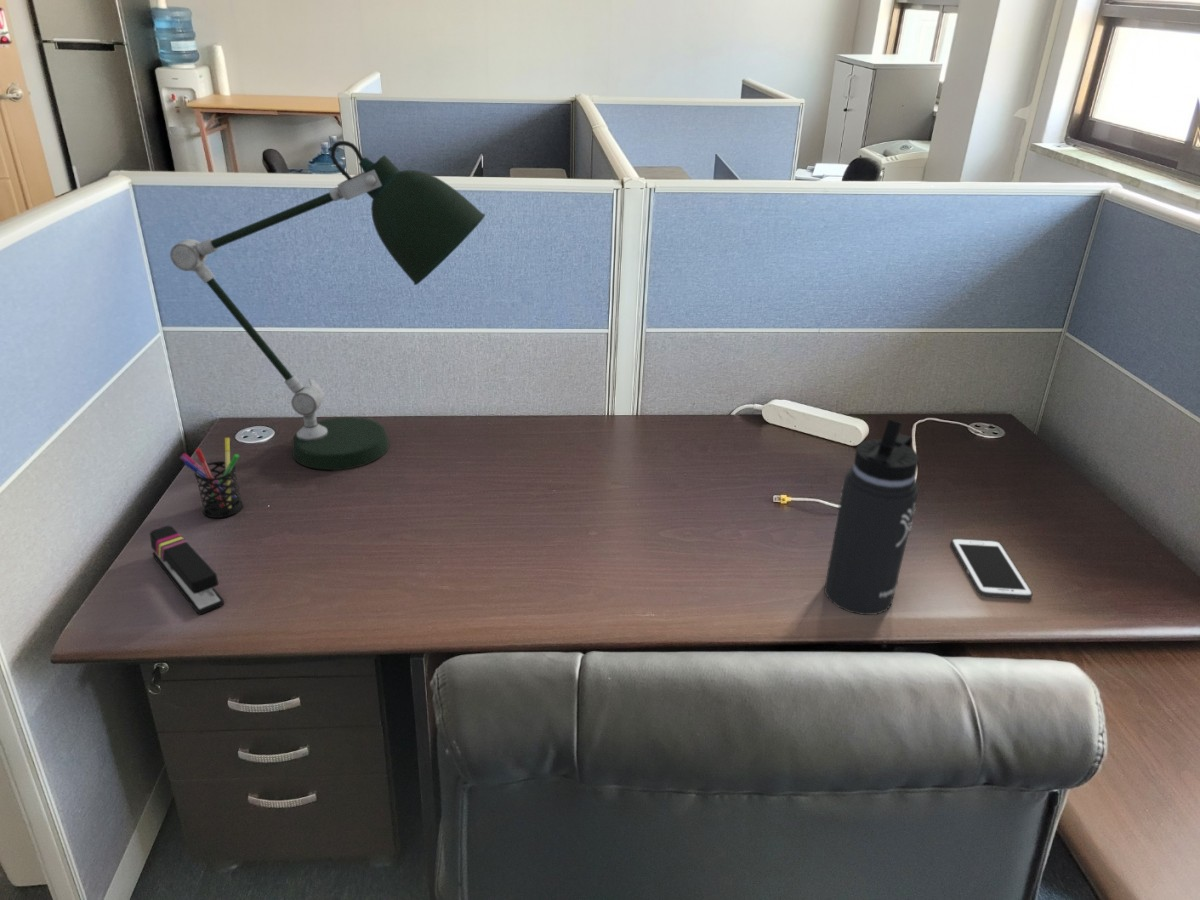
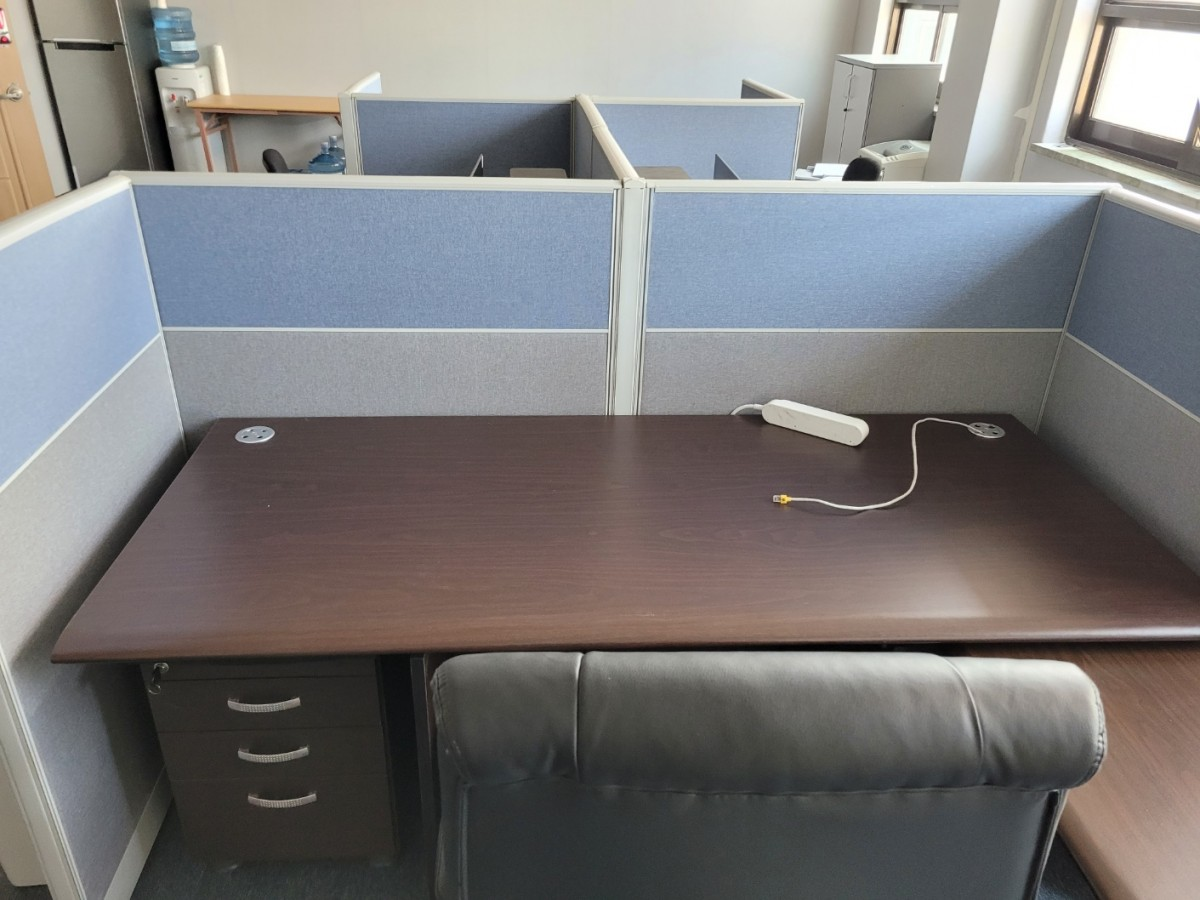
- pen holder (219, 477)
- stapler (183, 564)
- desk lamp (393, 258)
- thermos bottle (878, 510)
- cell phone (989, 567)
